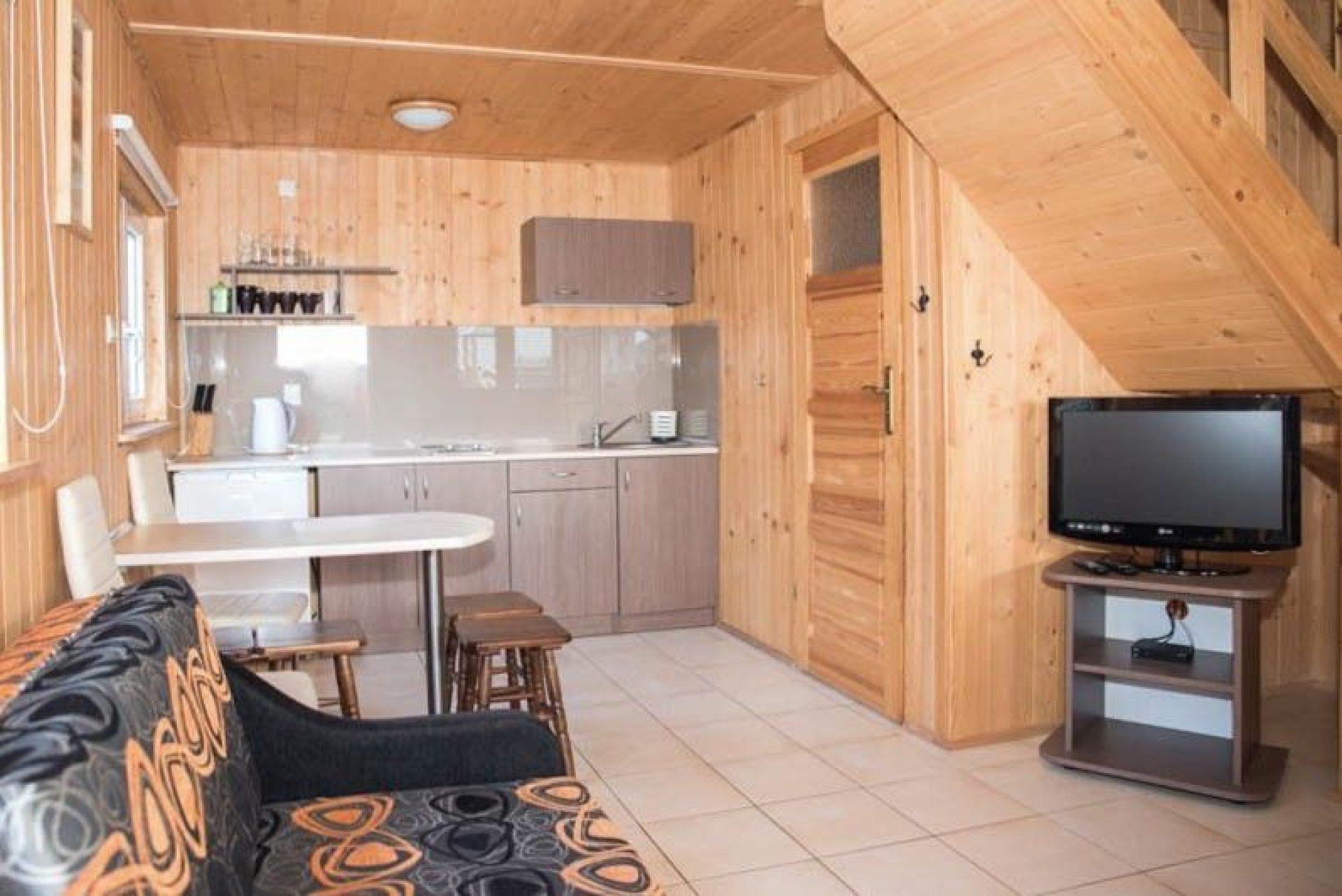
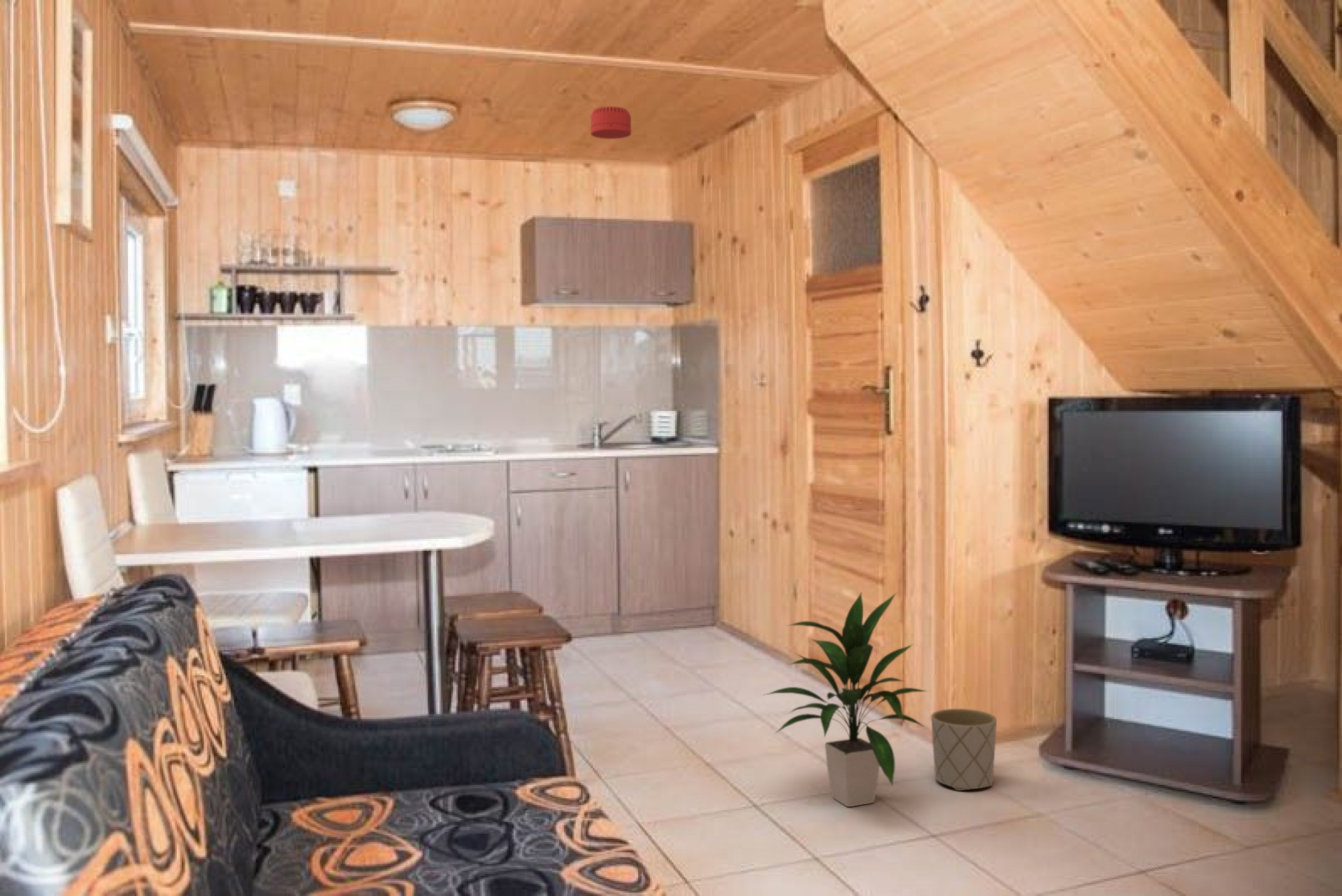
+ smoke detector (610, 122)
+ planter (963, 749)
+ indoor plant (852, 699)
